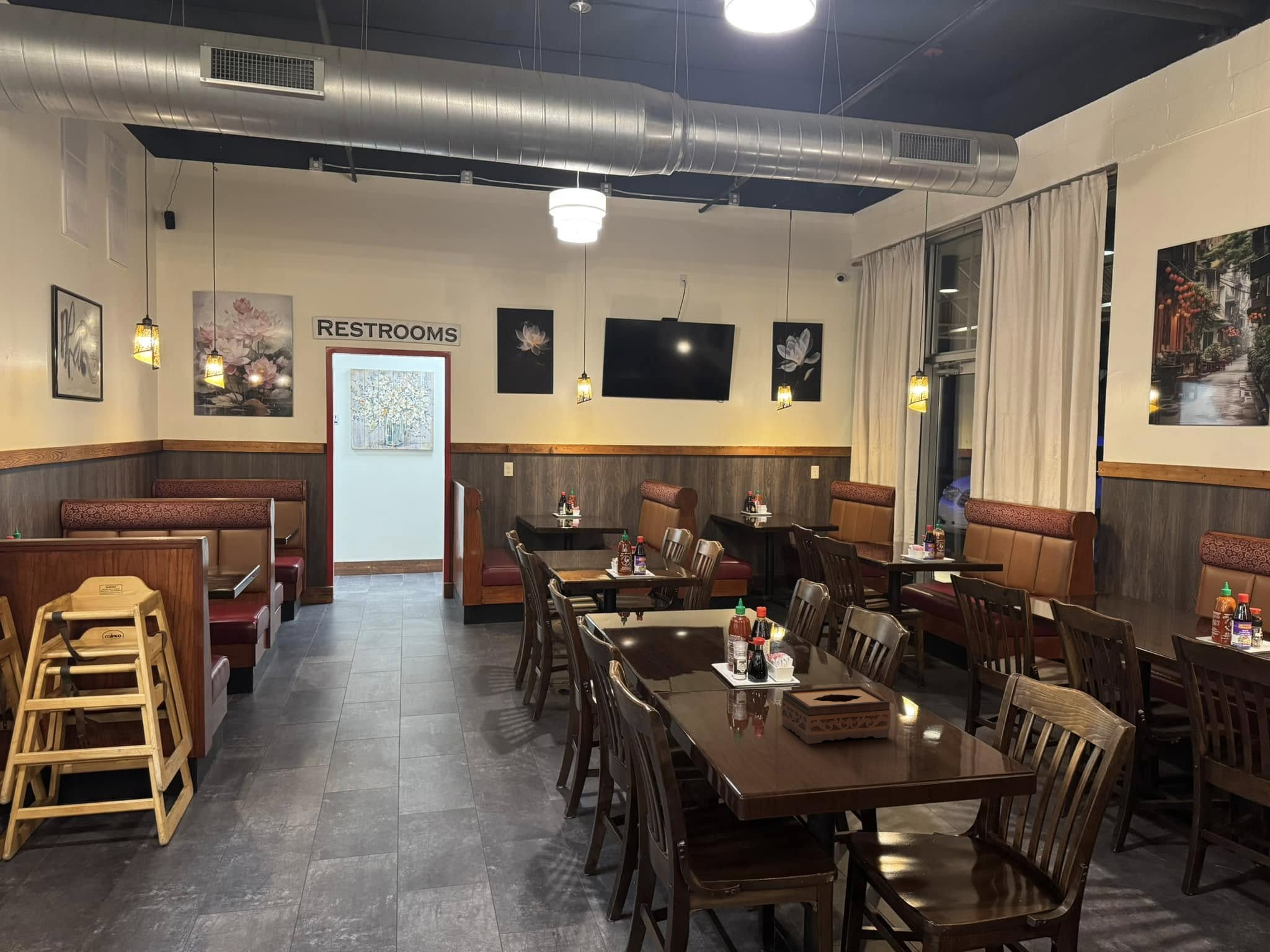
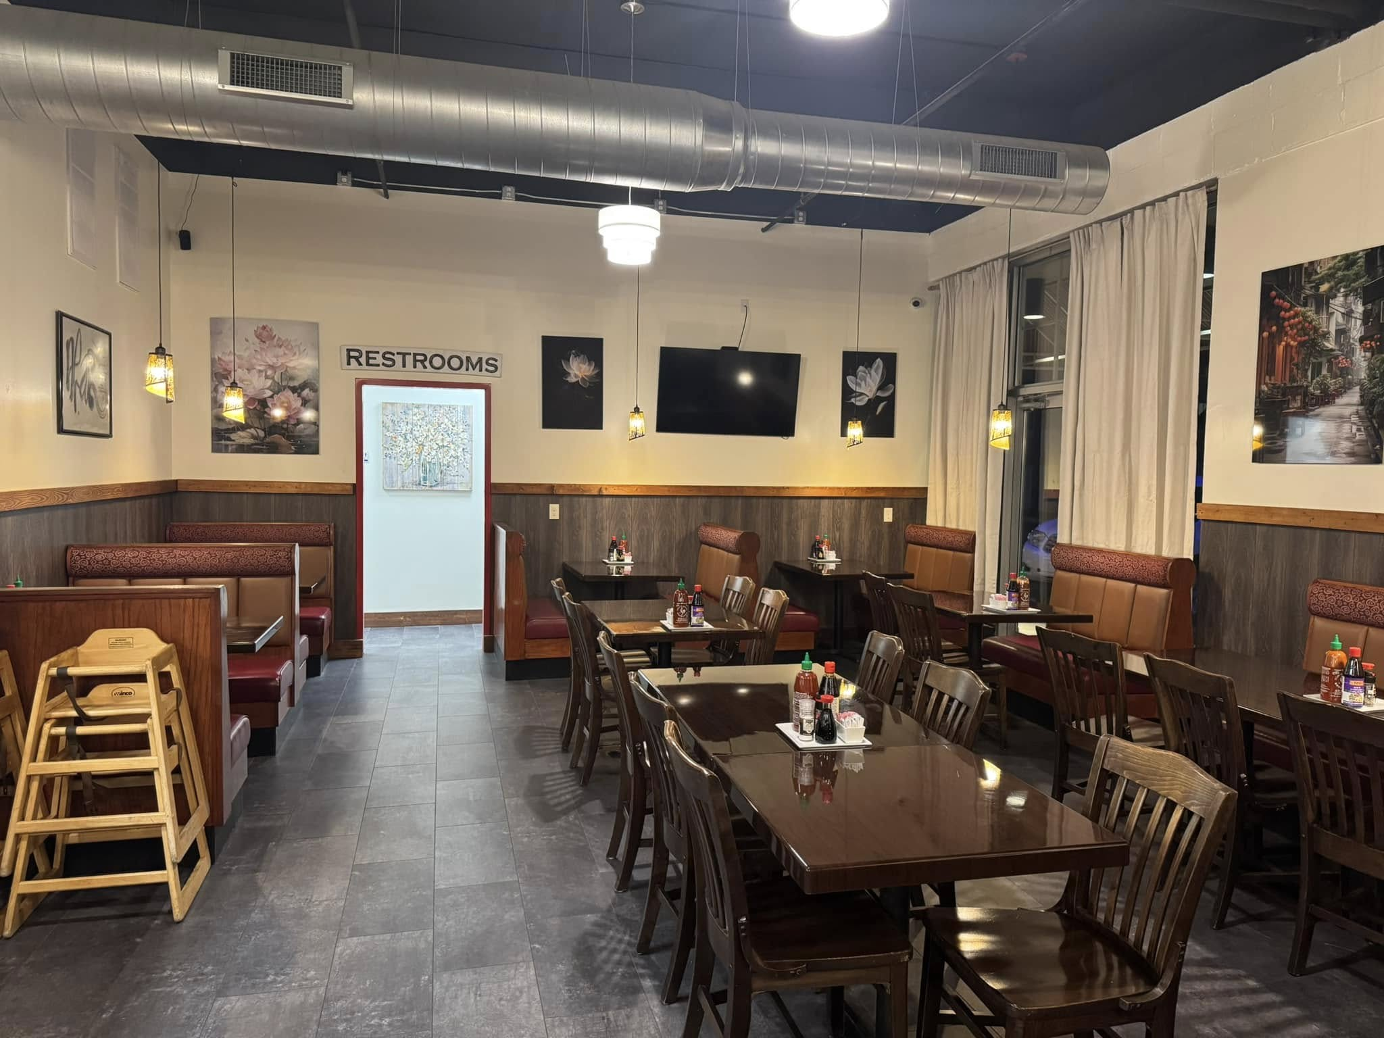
- tissue box (835, 713)
